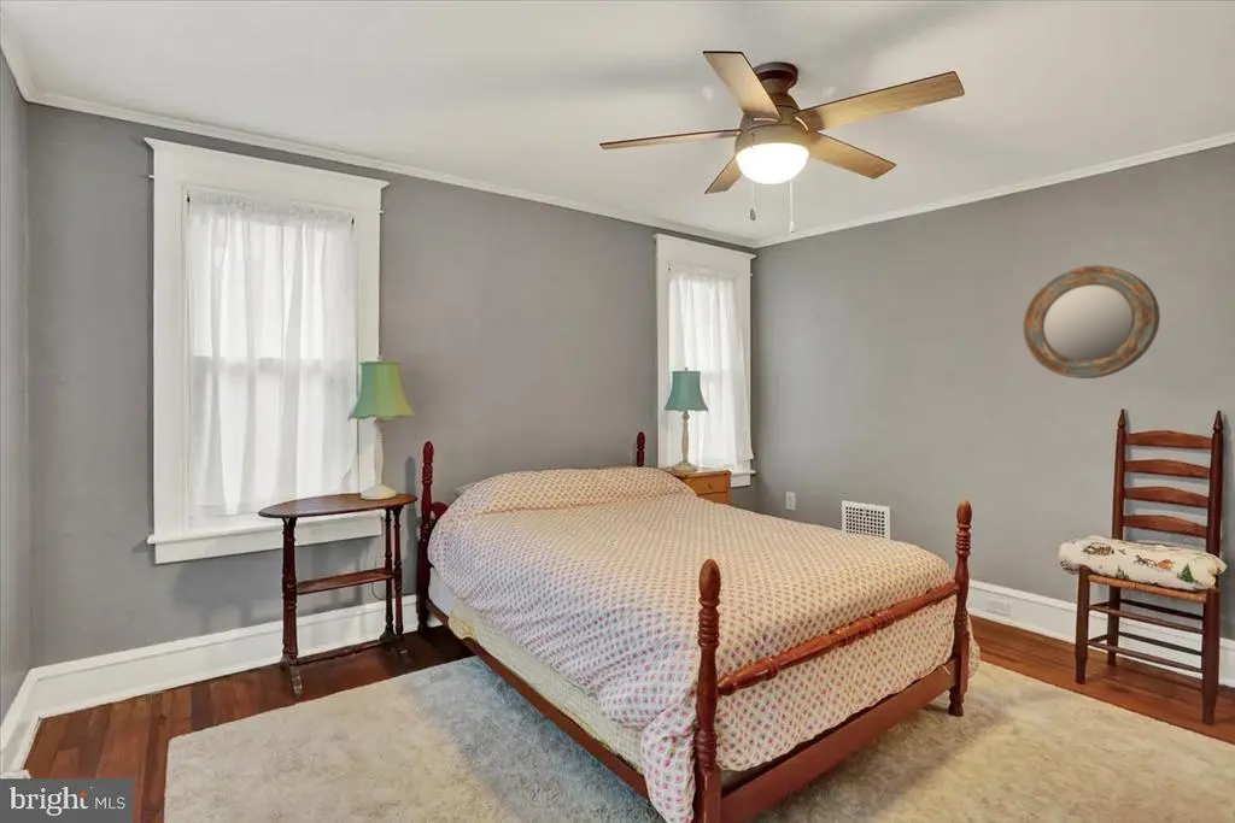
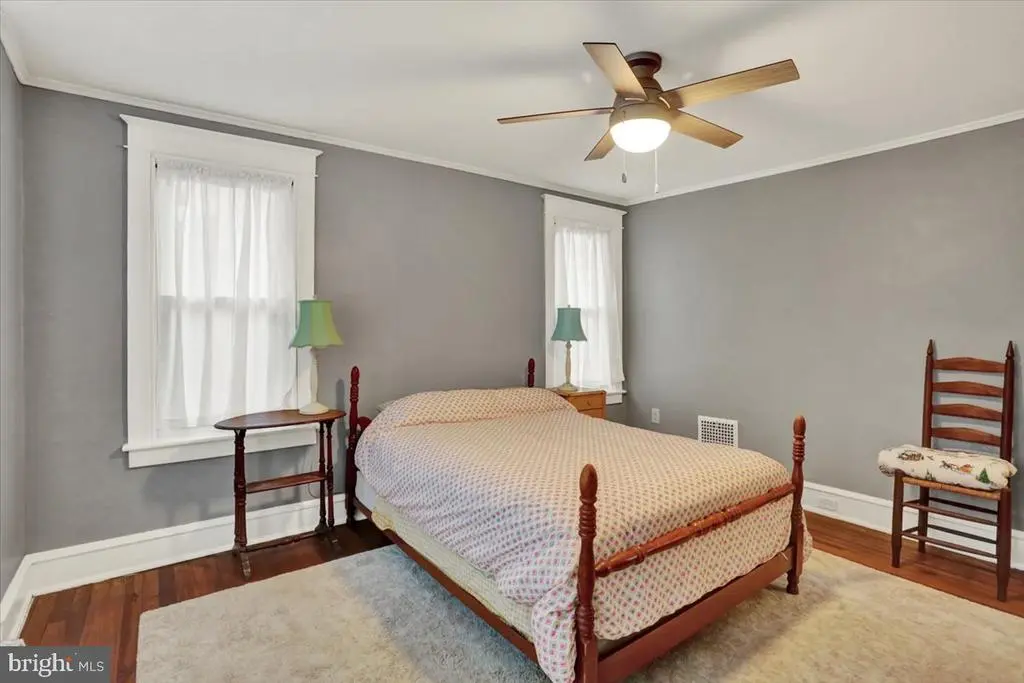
- home mirror (1085, 322)
